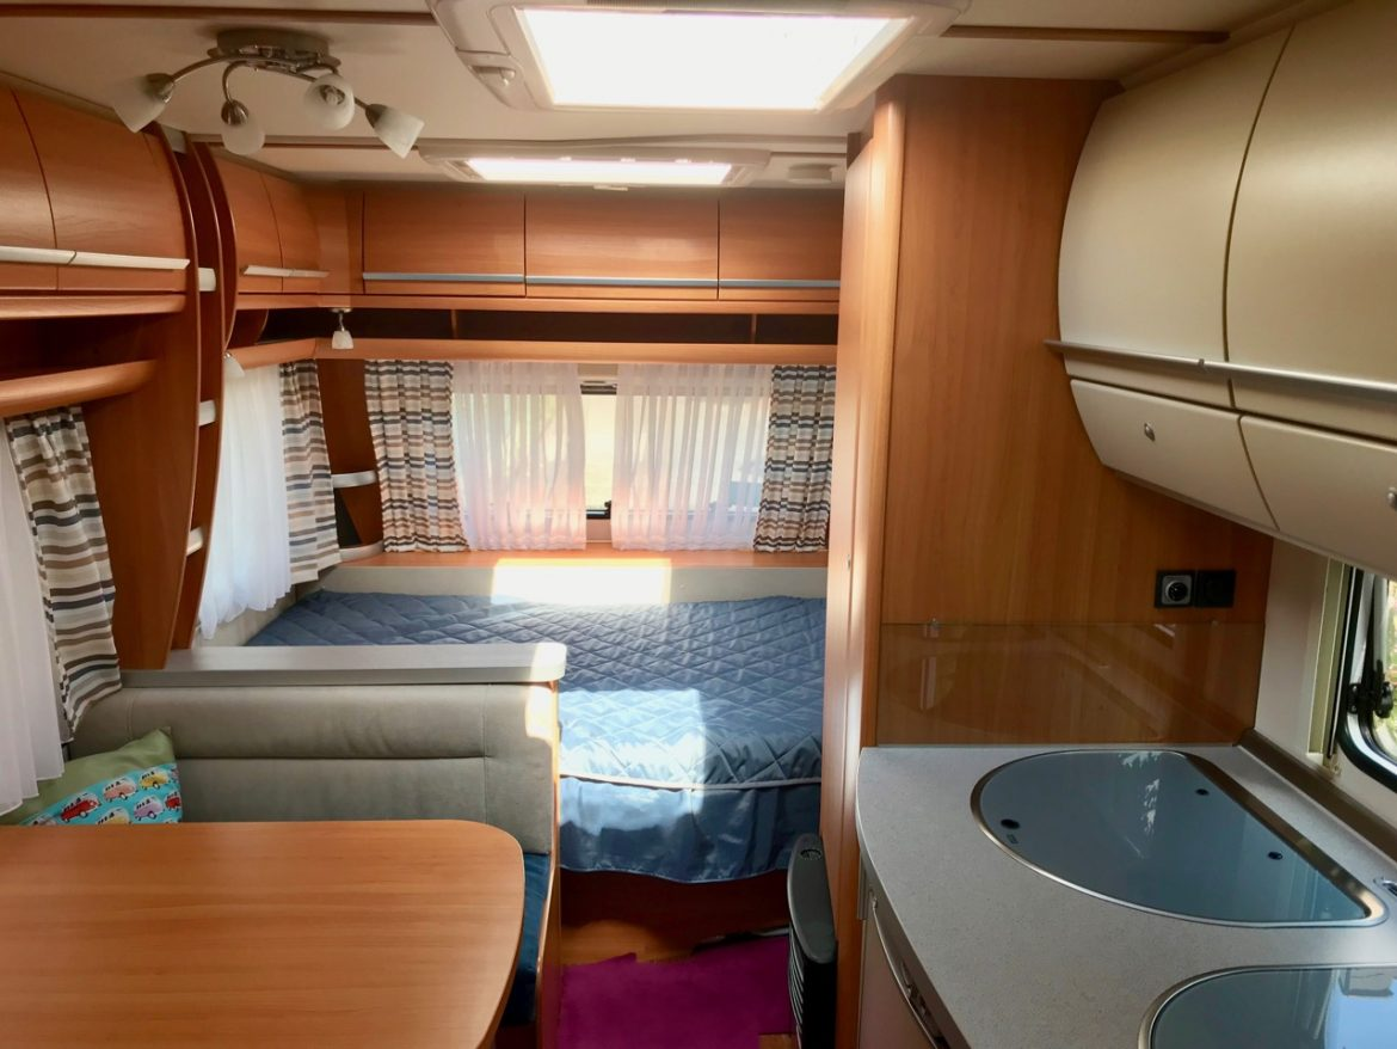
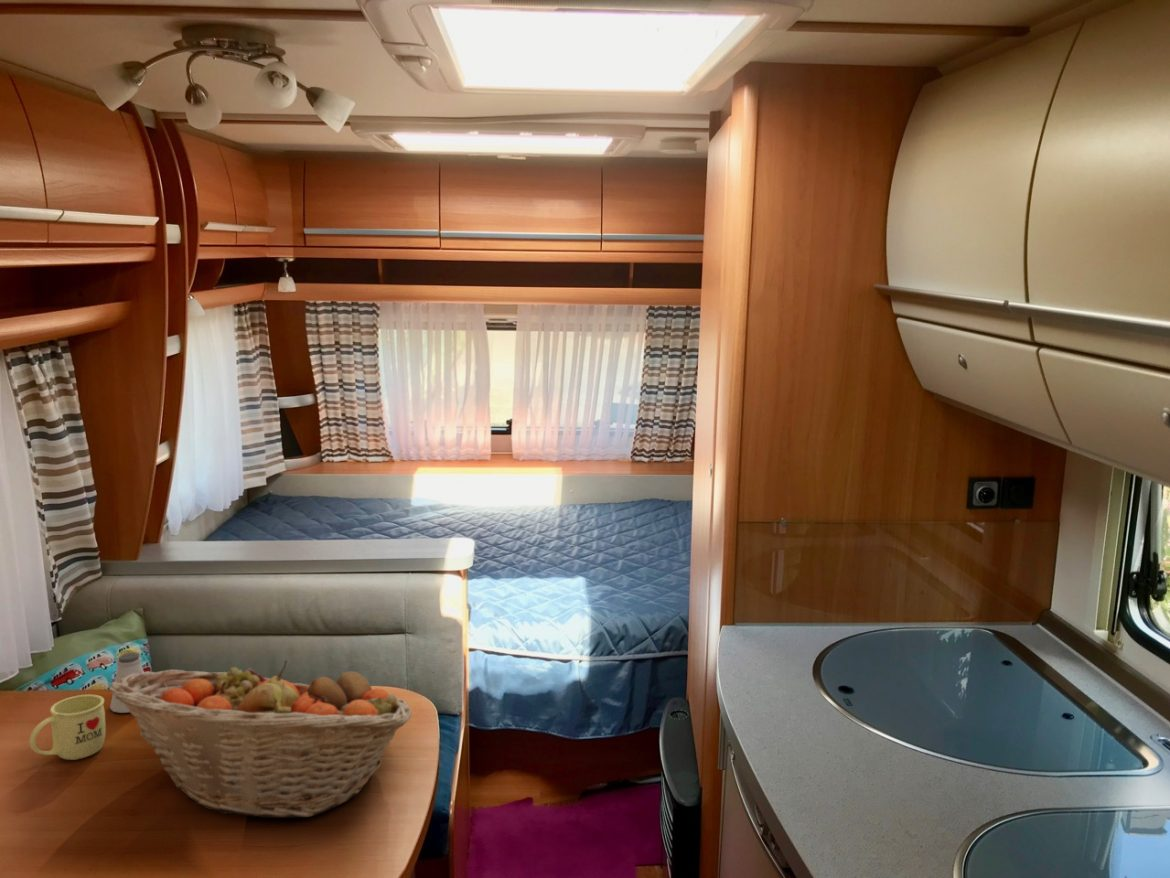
+ fruit basket (265, 719)
+ mug (69, 732)
+ saltshaker (126, 676)
